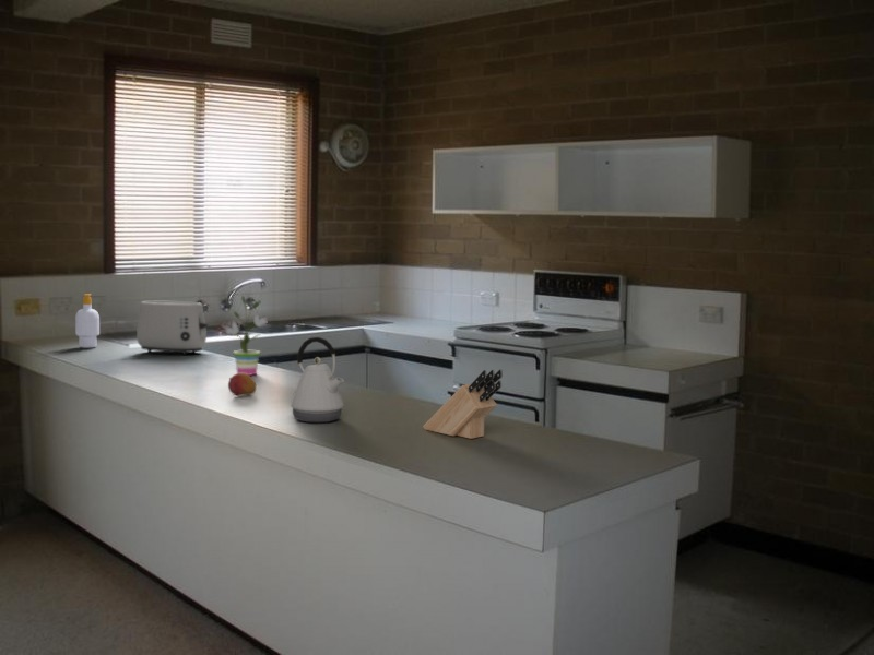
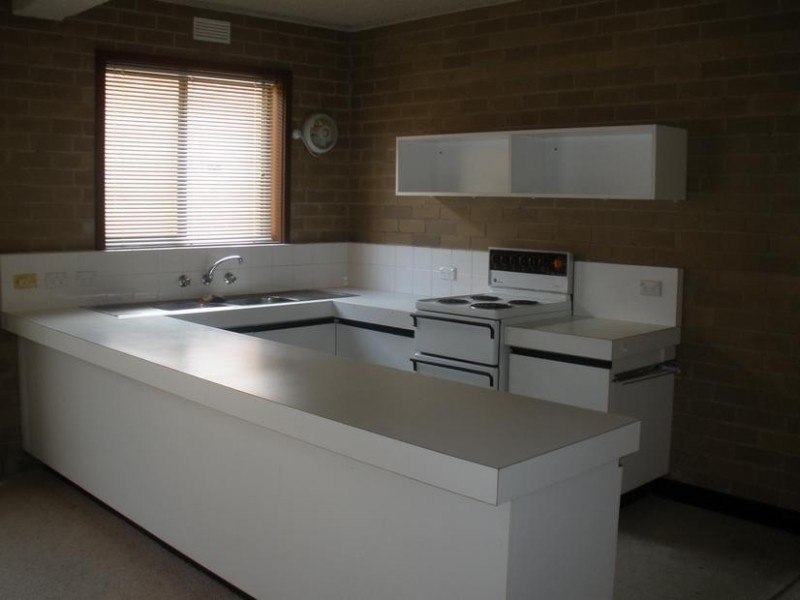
- fruit (241, 384)
- soap bottle (87, 320)
- kettle (318, 378)
- potted plant (246, 333)
- knife block (464, 400)
- toaster (172, 327)
